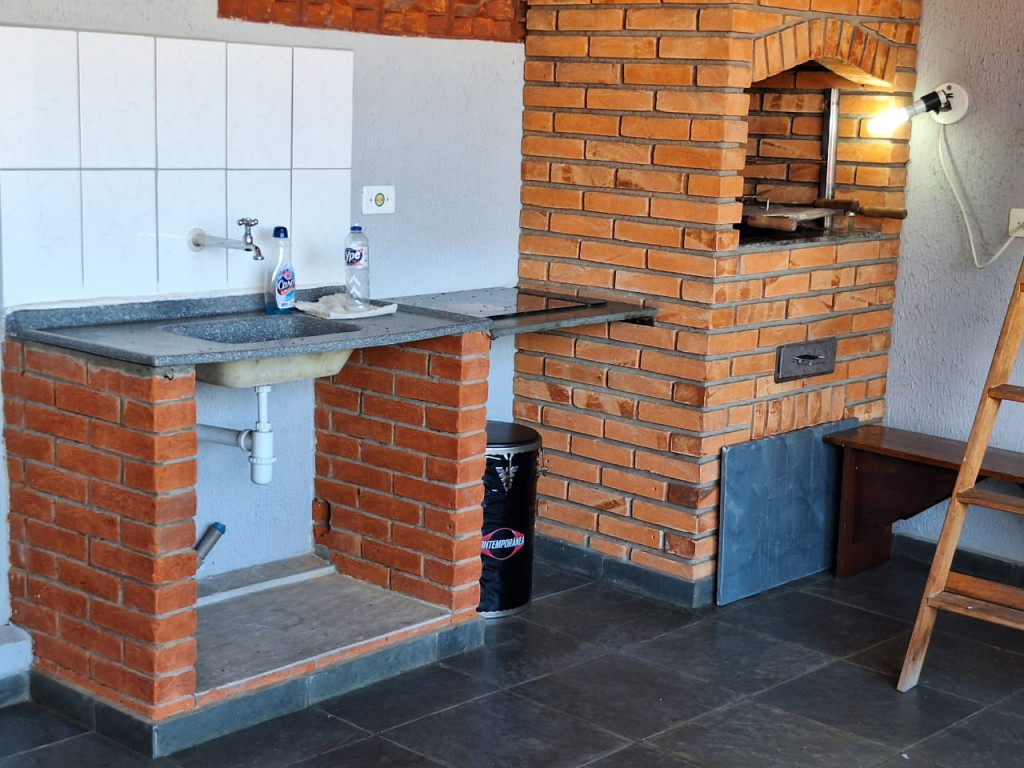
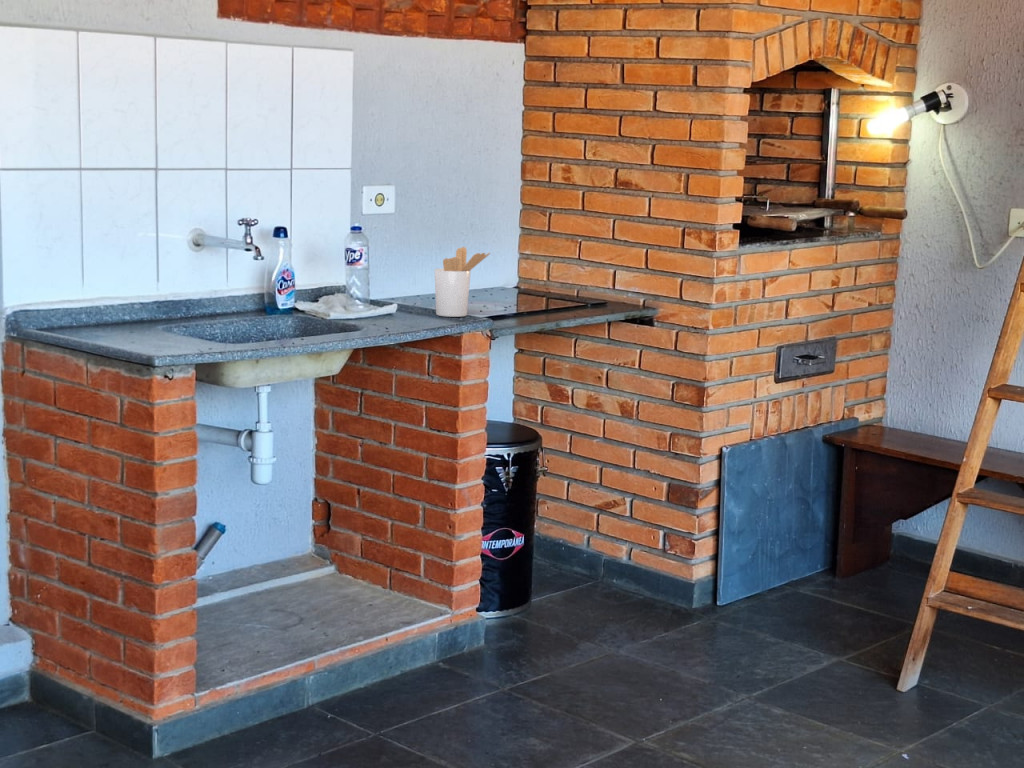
+ utensil holder (461, 282)
